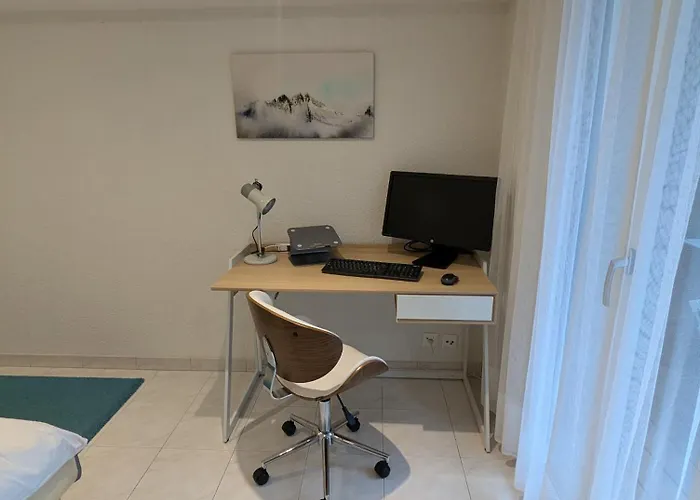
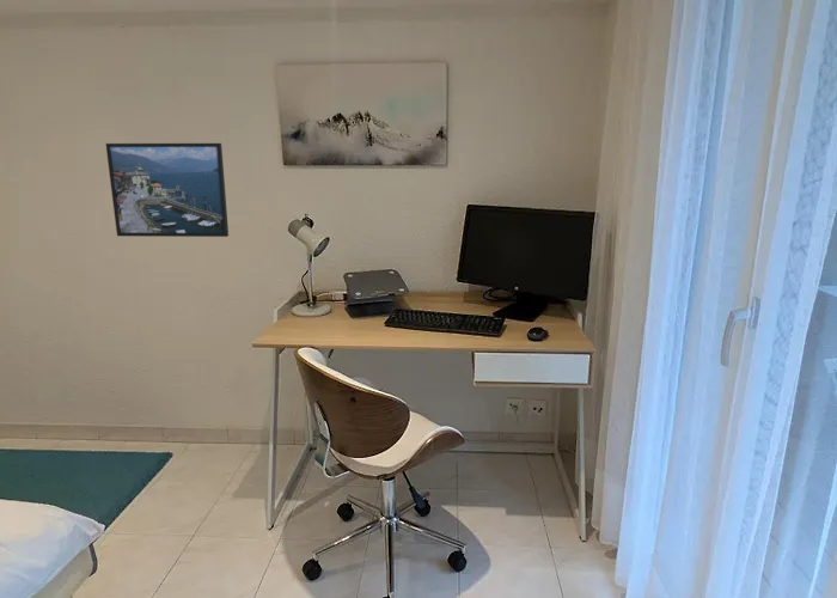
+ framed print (167, 190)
